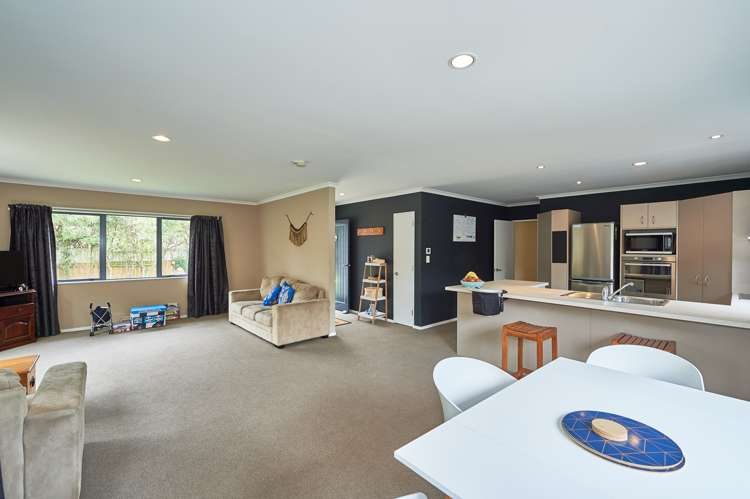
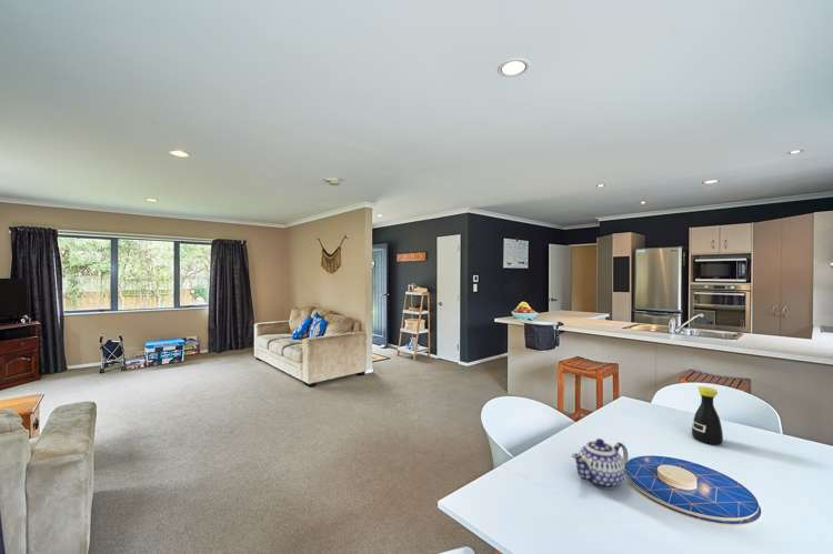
+ teapot (600, 460)
+ bottle (706, 414)
